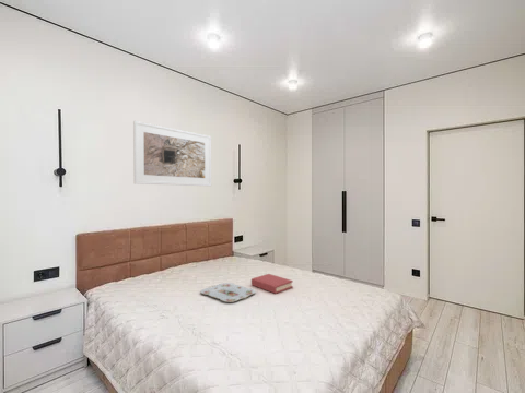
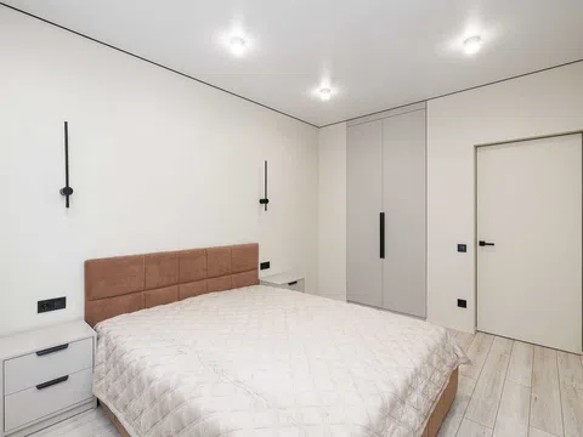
- hardback book (271, 283)
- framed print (176, 157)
- serving tray (228, 291)
